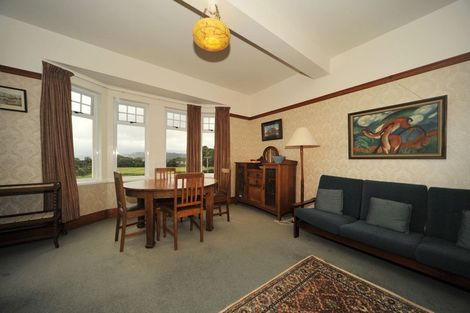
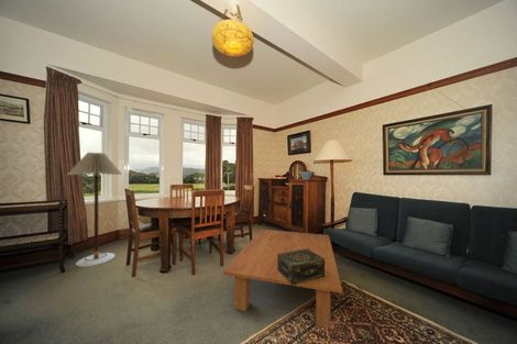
+ coffee table (279, 273)
+ floor lamp (96, 206)
+ decorative box (300, 264)
